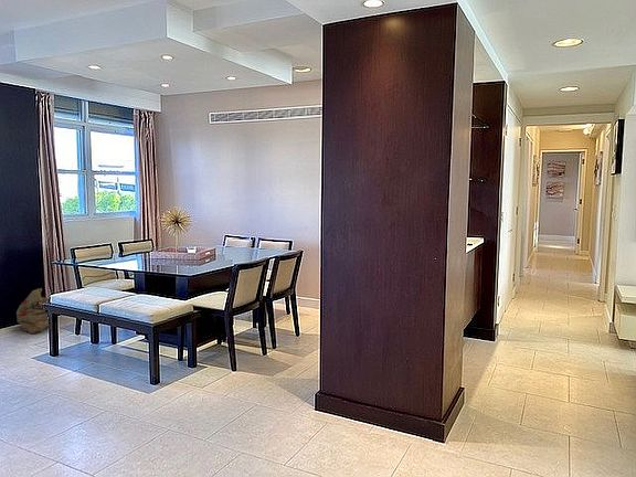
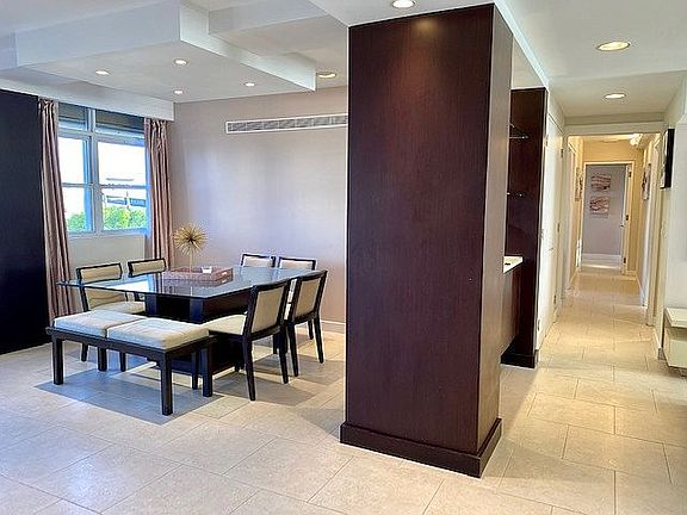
- bag (36, 309)
